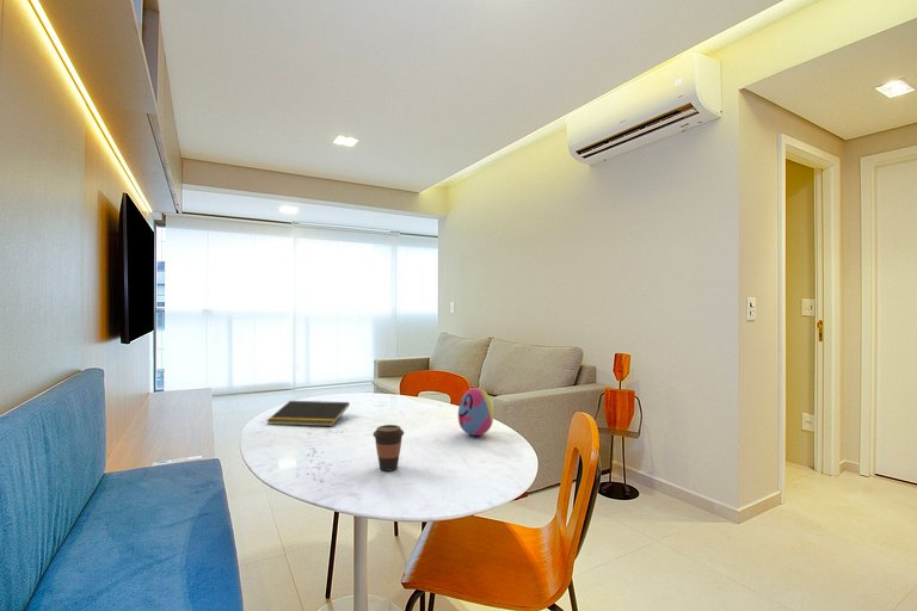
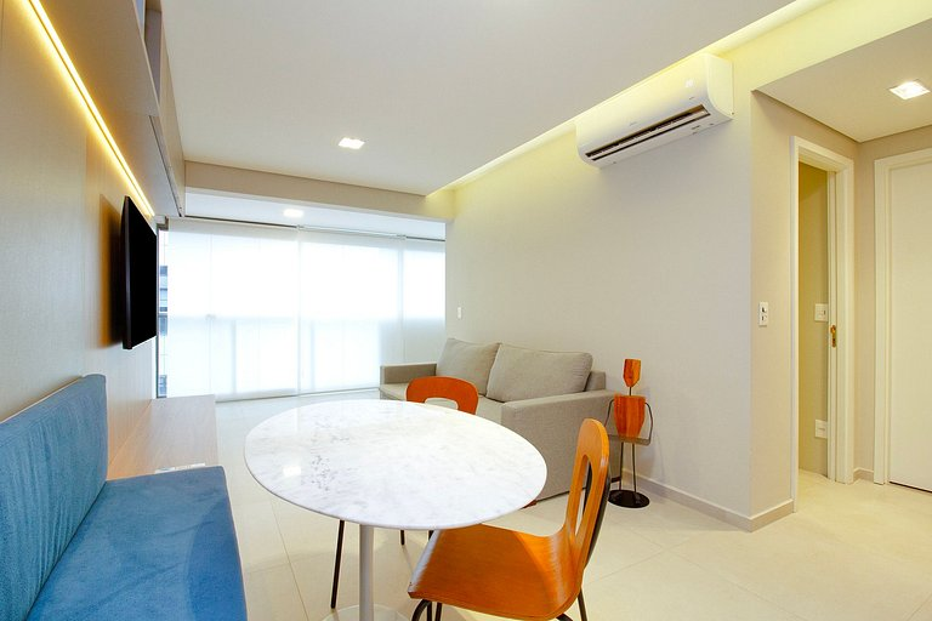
- decorative egg (475, 411)
- coffee cup (388, 448)
- notepad (309, 412)
